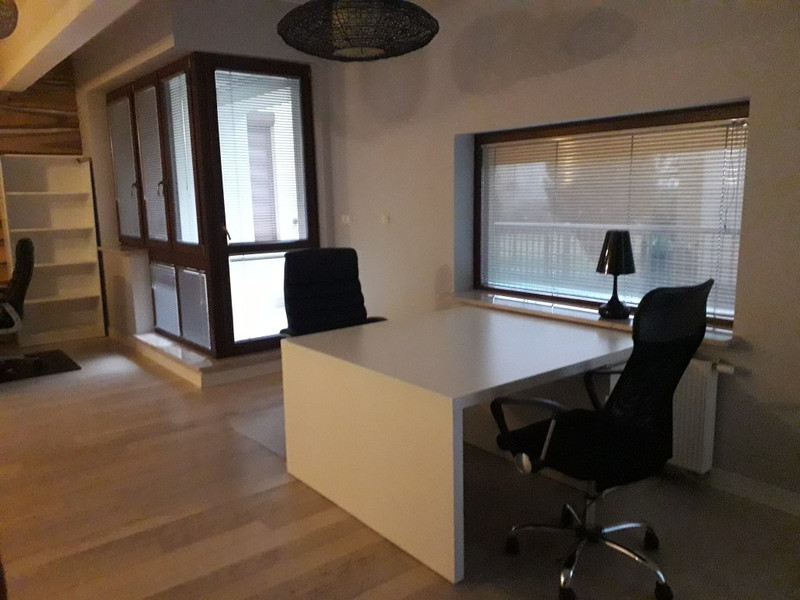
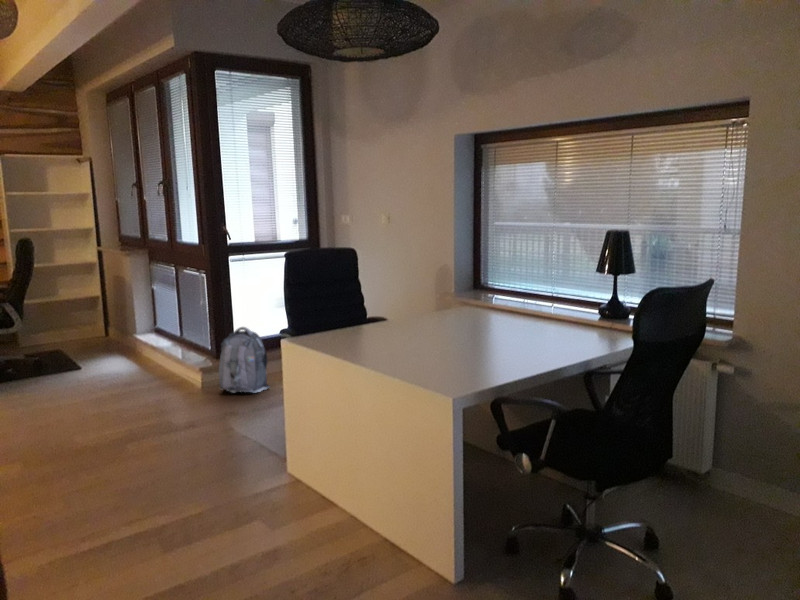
+ backpack (244, 358)
